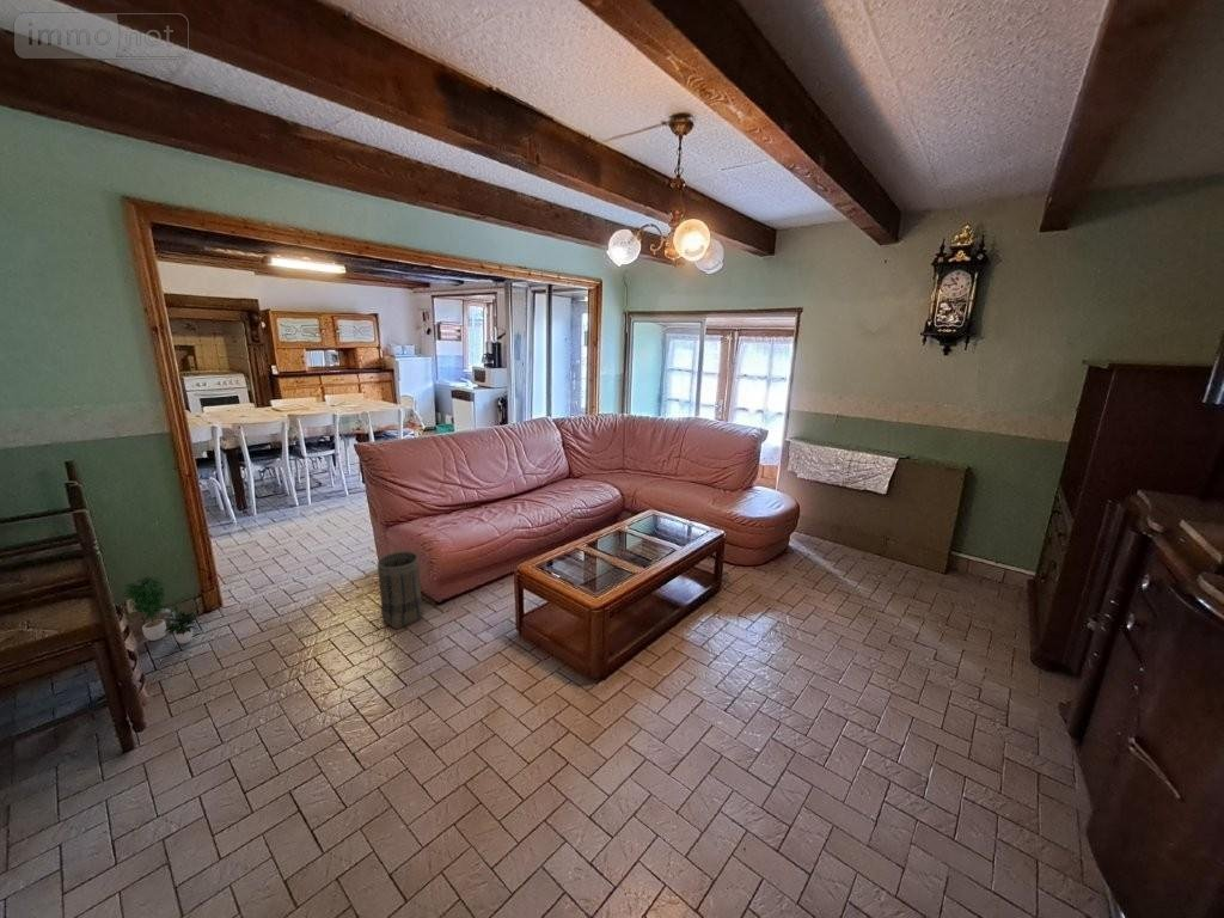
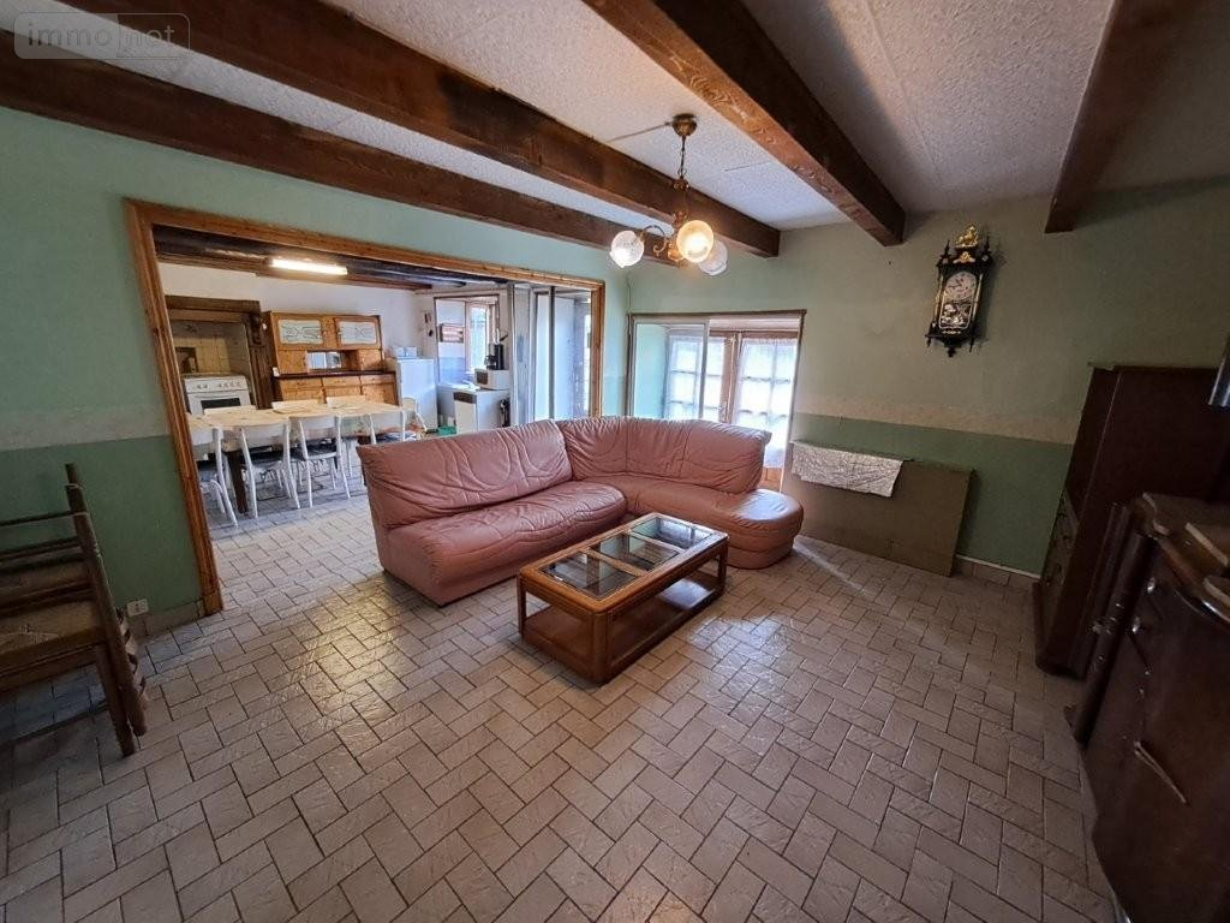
- basket (400, 588)
- potted plant (161, 608)
